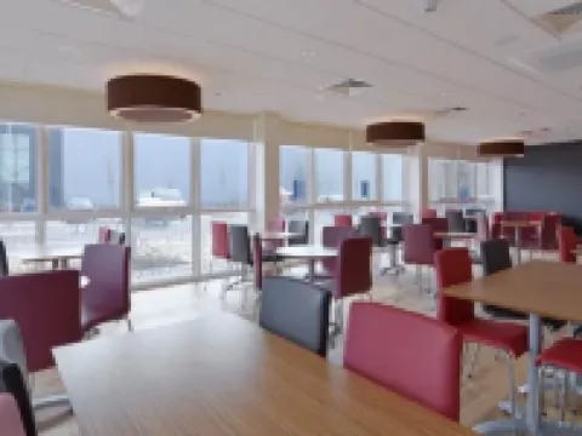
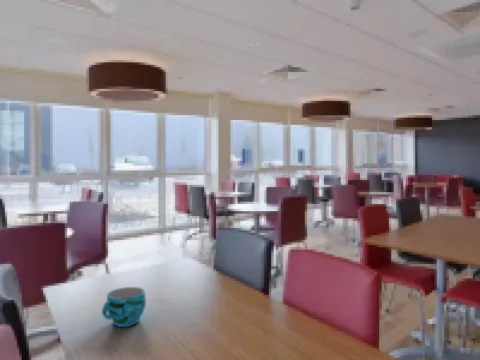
+ cup (125, 308)
